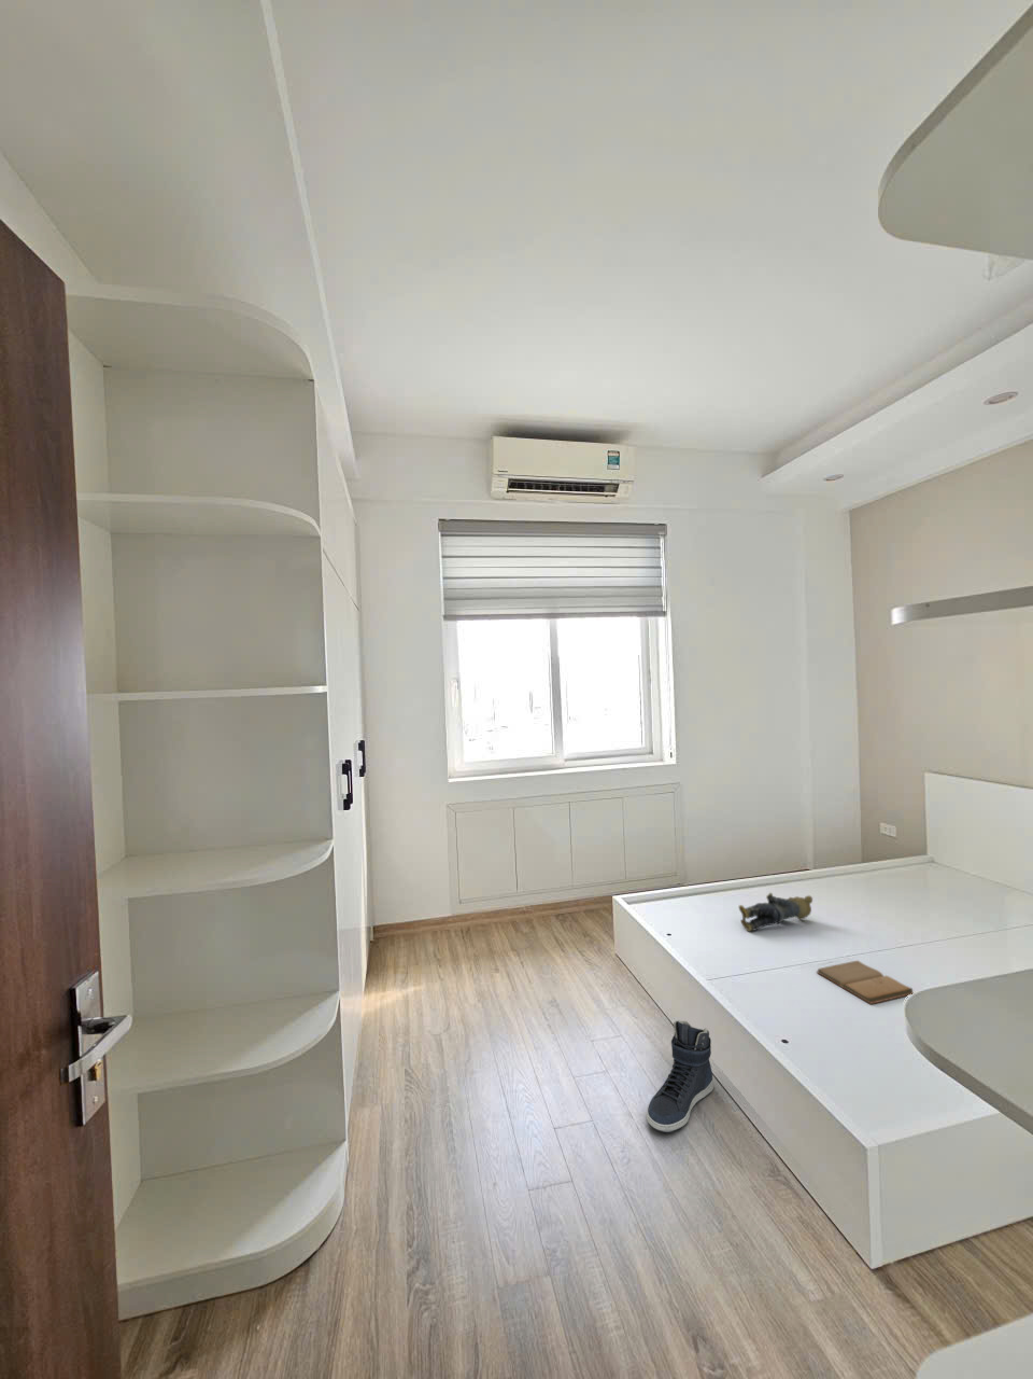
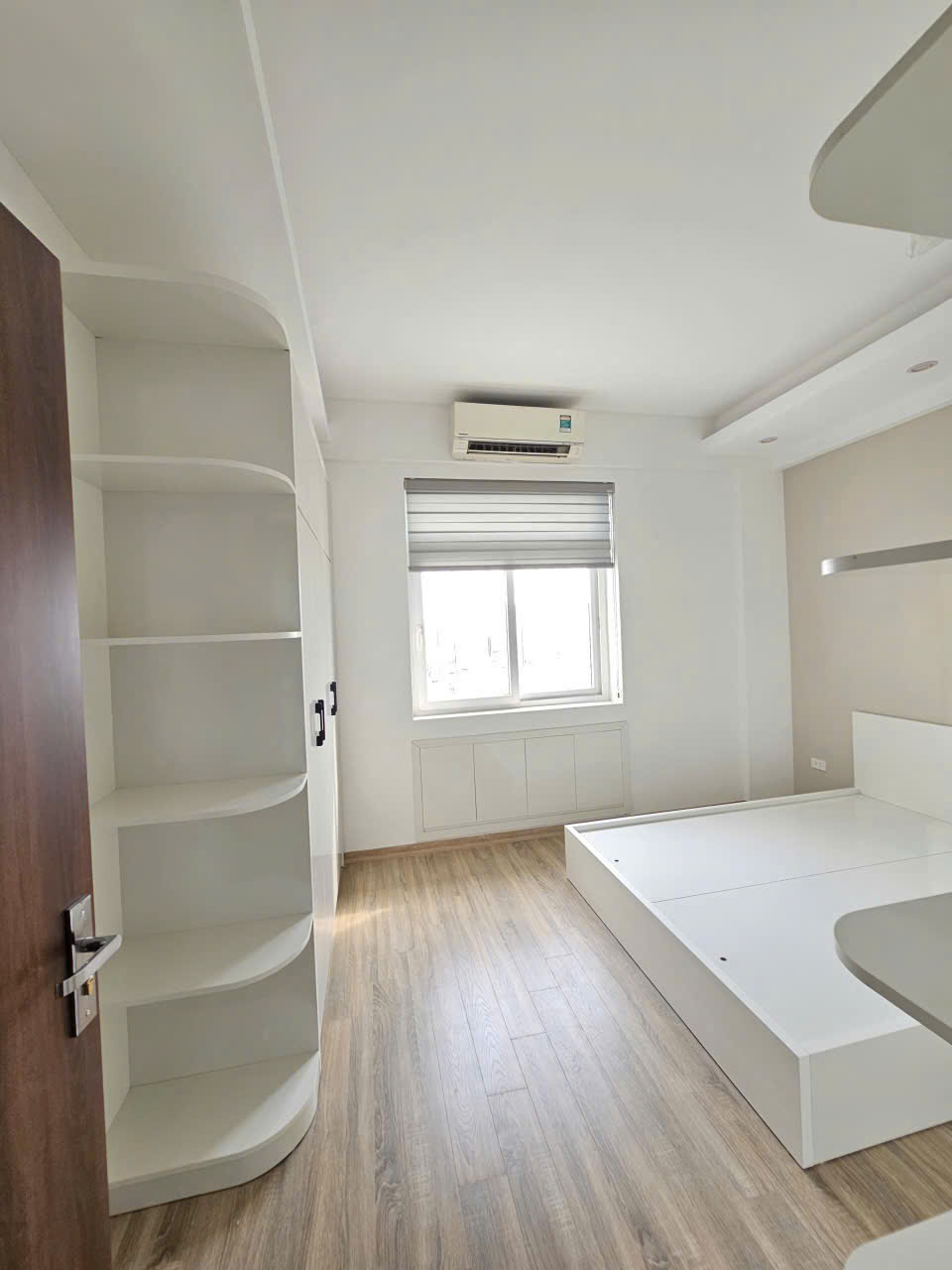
- teddy bear (775, 908)
- sneaker (680, 1067)
- book (863, 981)
